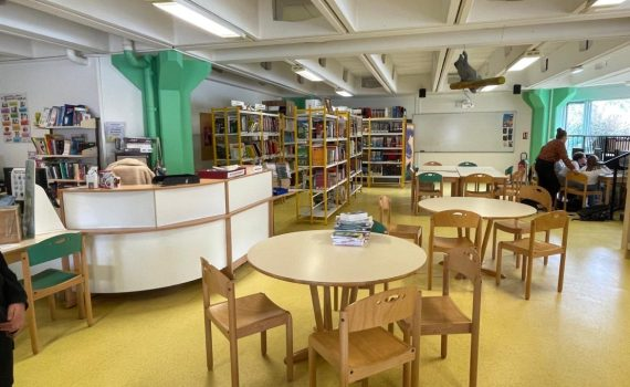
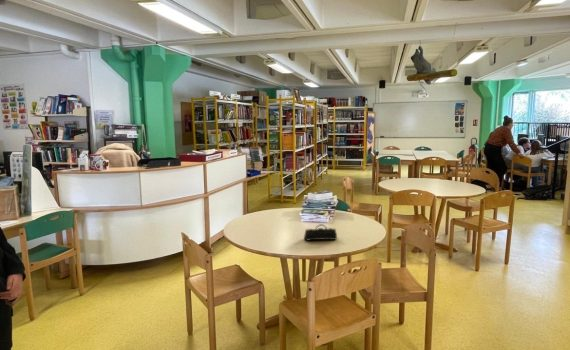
+ pencil case (320, 231)
